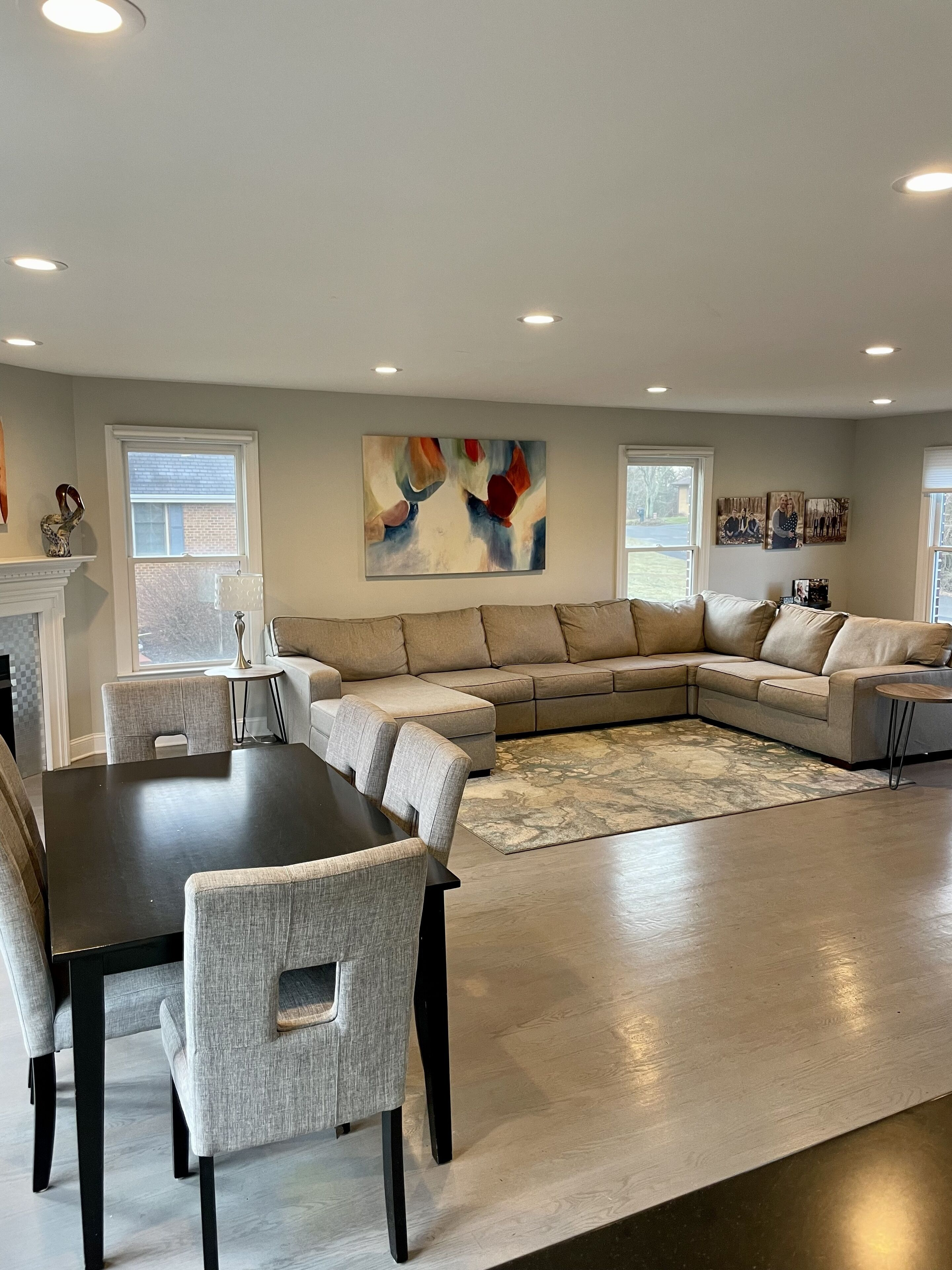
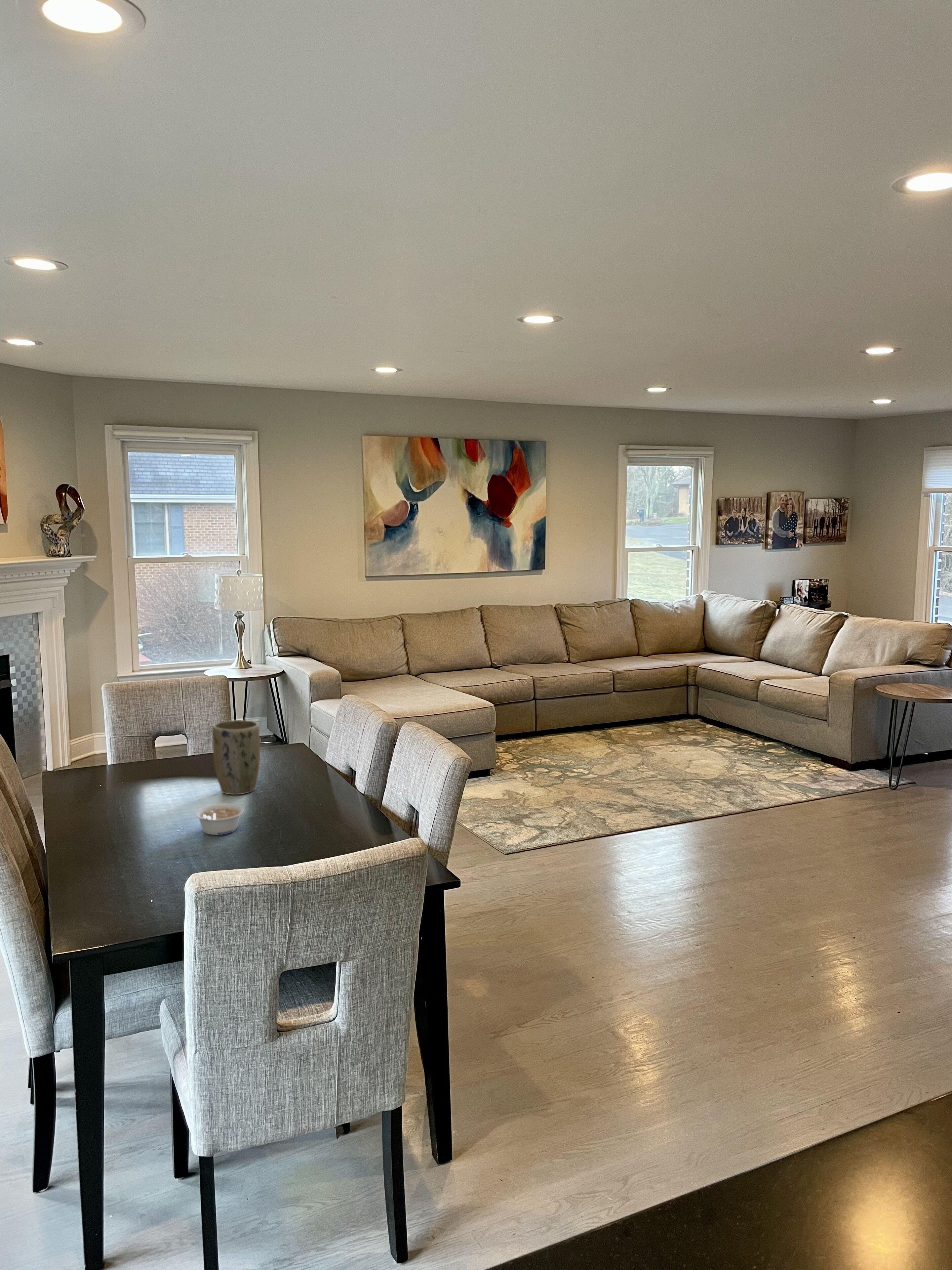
+ legume (220, 819)
+ plant pot (237, 757)
